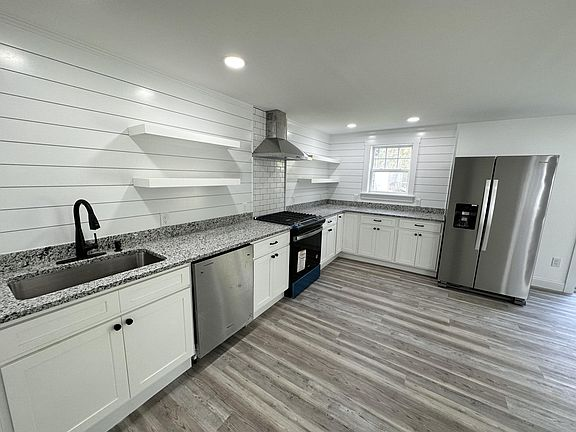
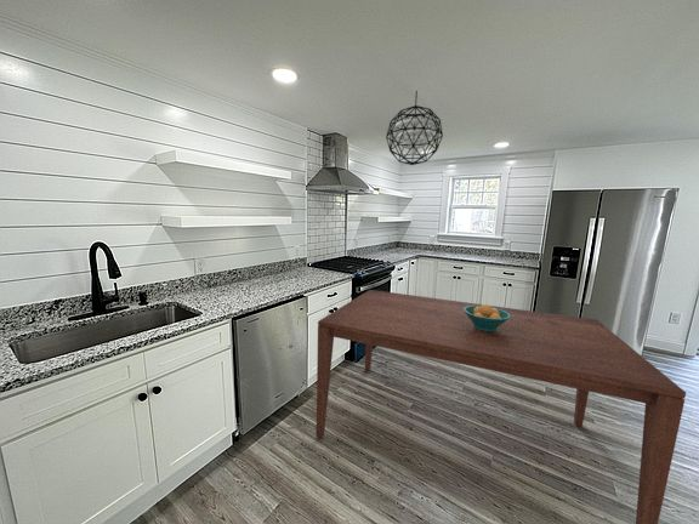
+ fruit bowl (485, 315)
+ dining table (464, 364)
+ pendant light (414, 129)
